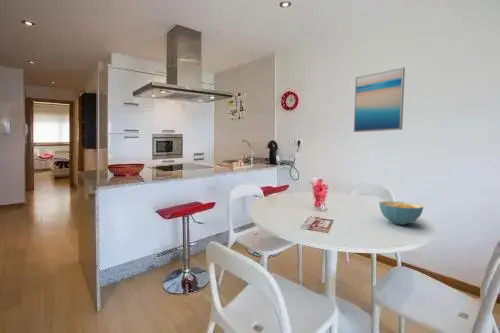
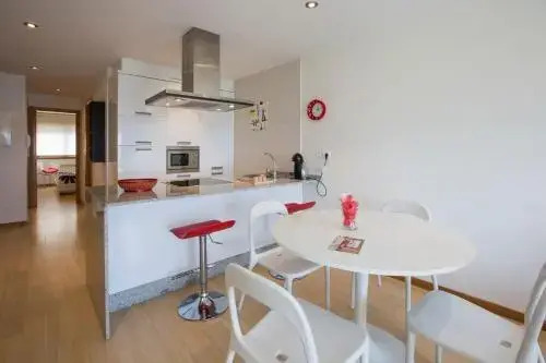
- wall art (377, 101)
- cereal bowl (399, 213)
